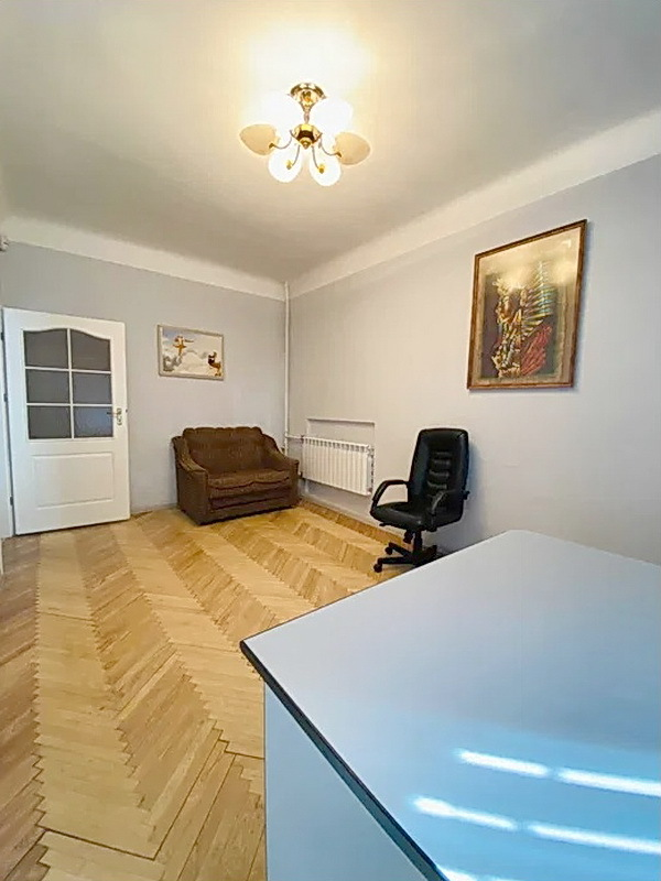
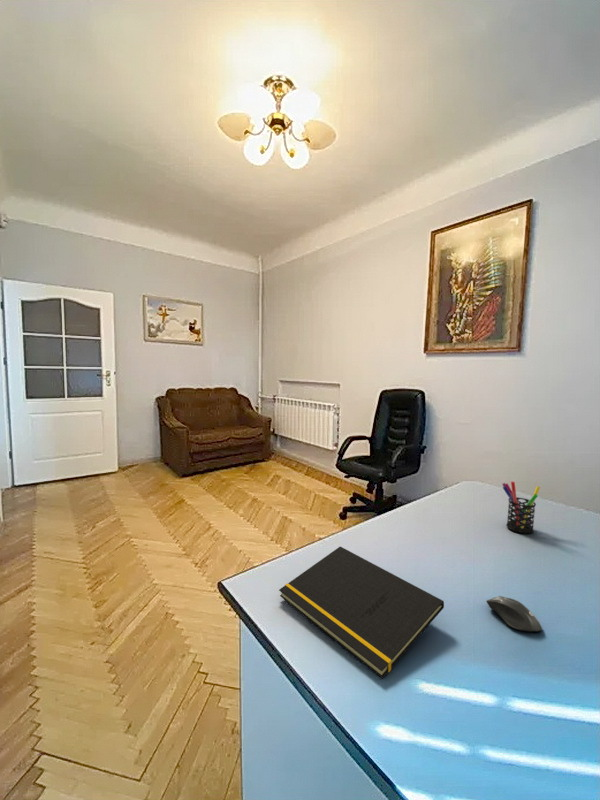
+ pen holder (522, 506)
+ computer mouse (513, 609)
+ notepad (357, 598)
